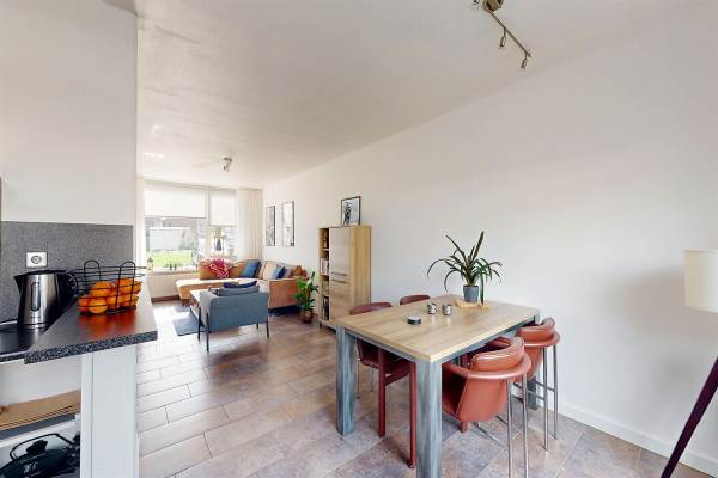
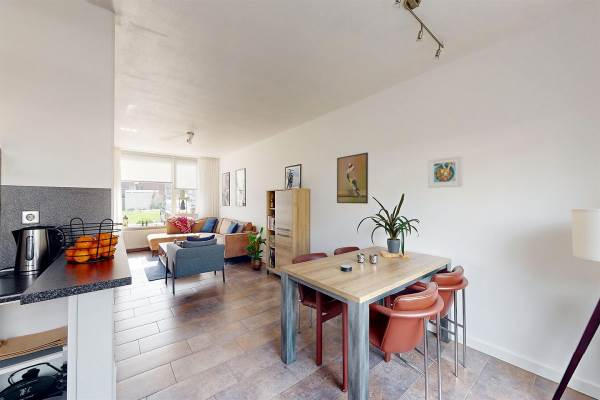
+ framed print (444, 172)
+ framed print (351, 179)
